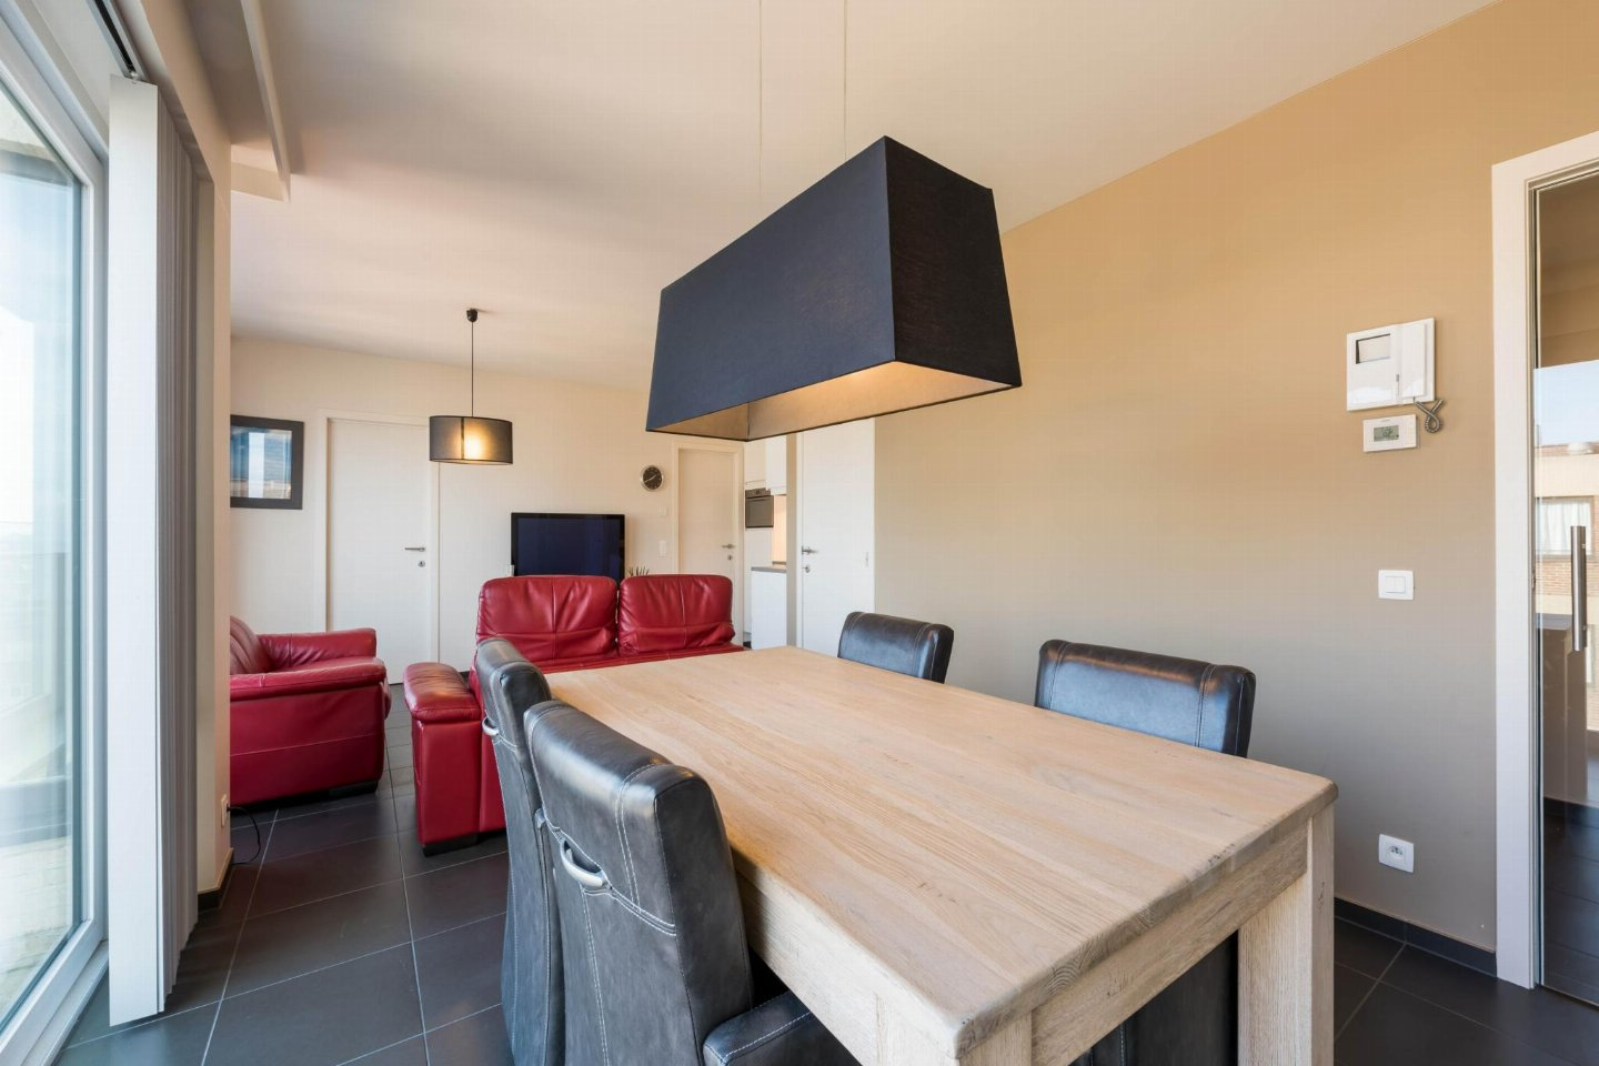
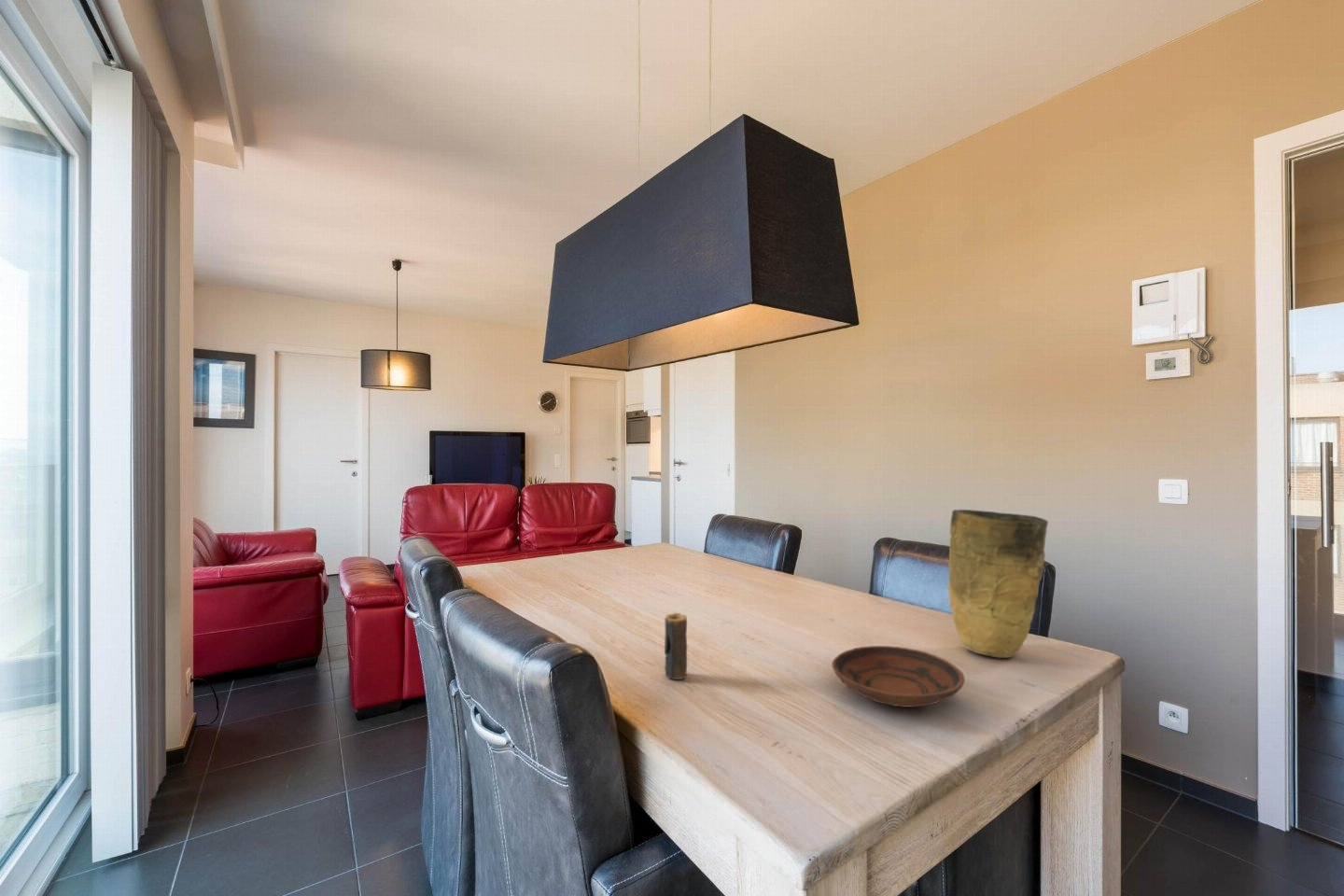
+ candle (676, 645)
+ bowl (895, 679)
+ vase (996, 581)
